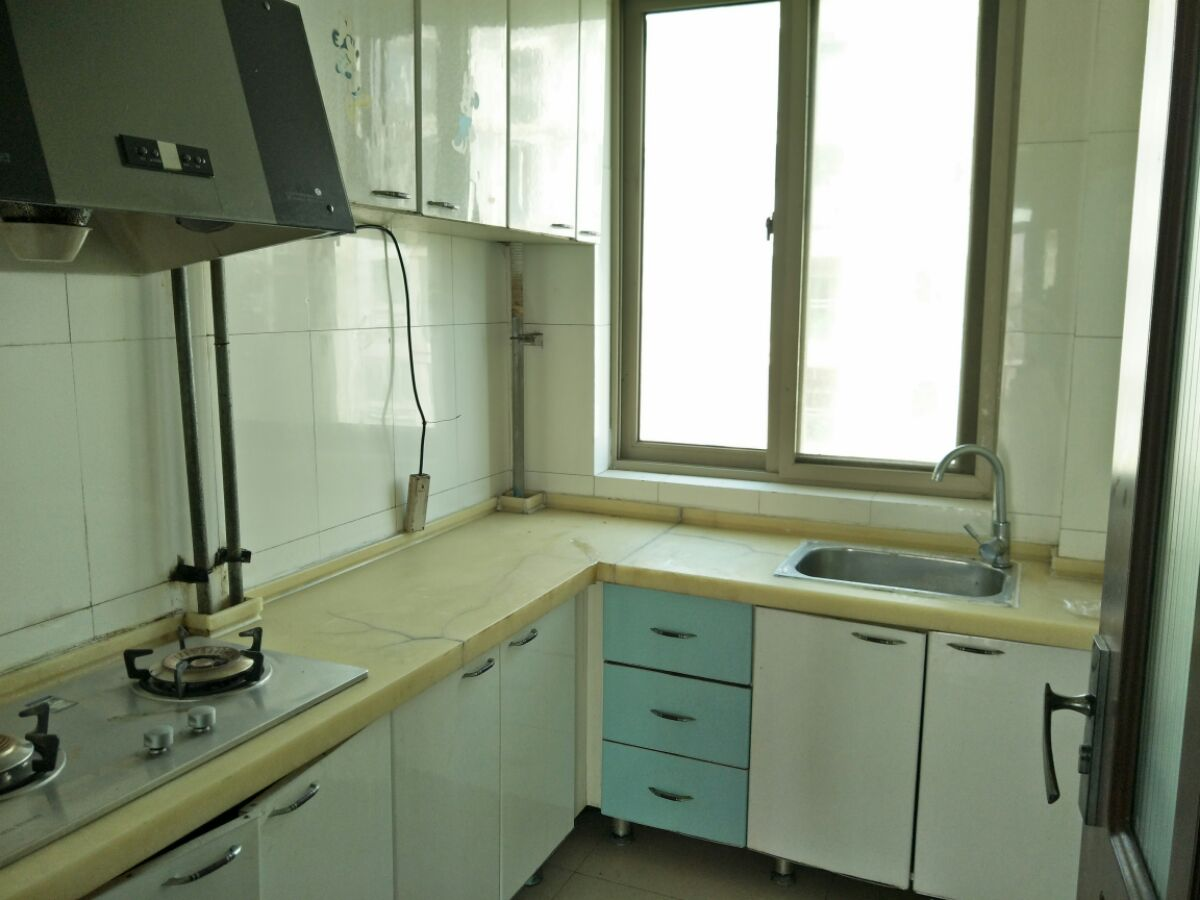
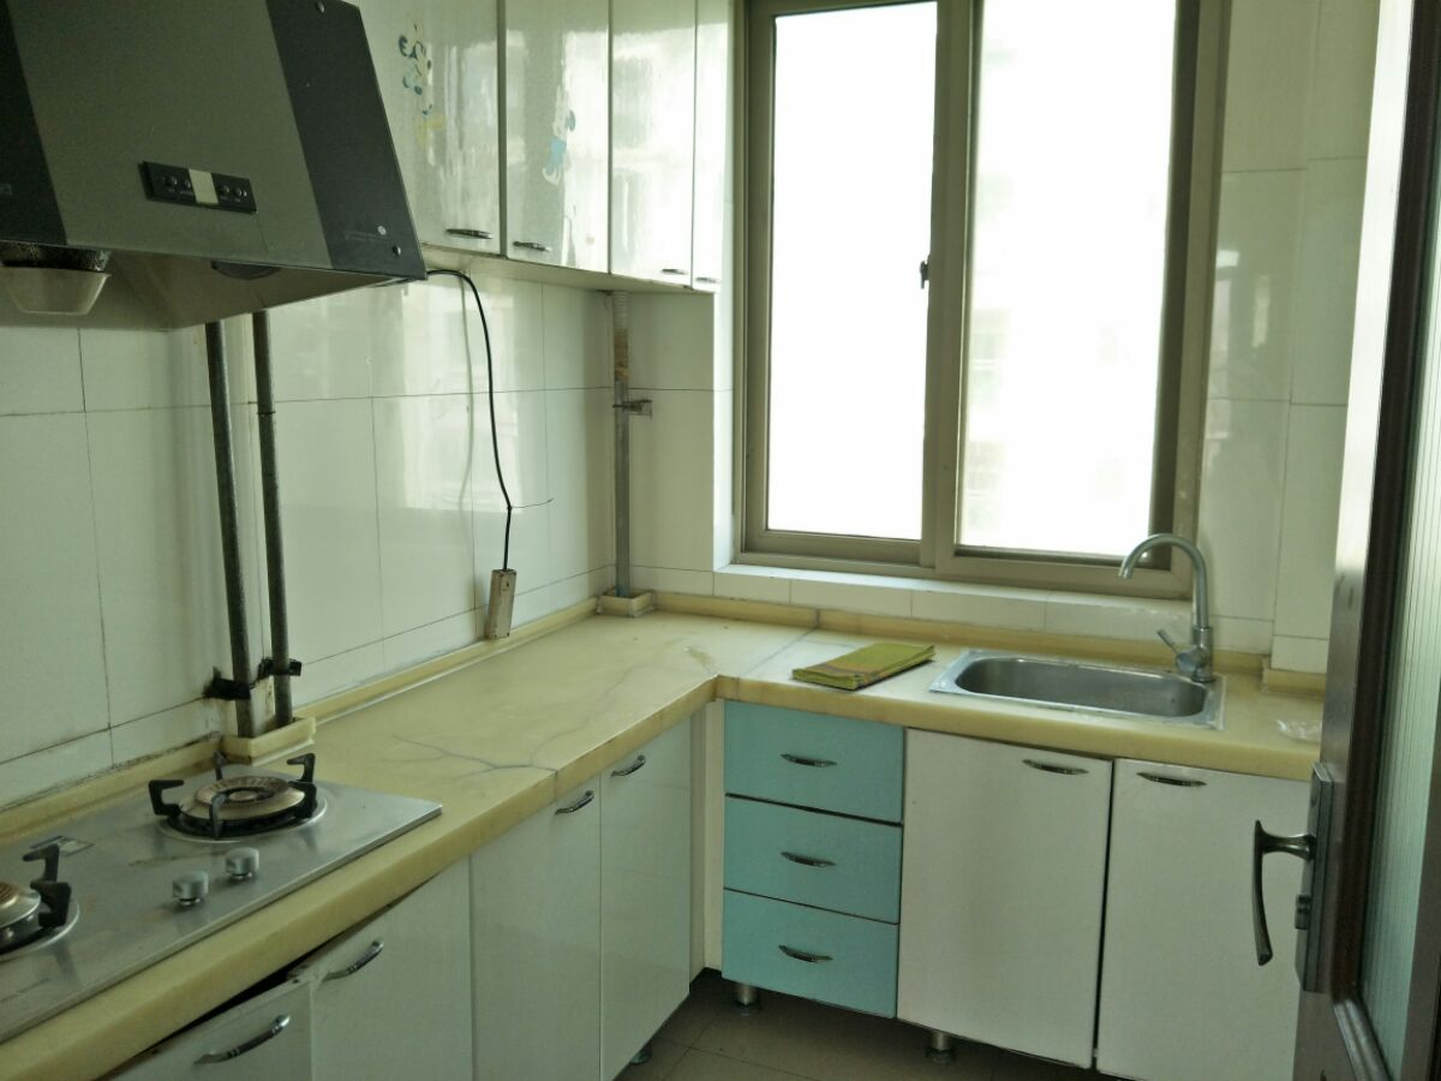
+ dish towel (866, 661)
